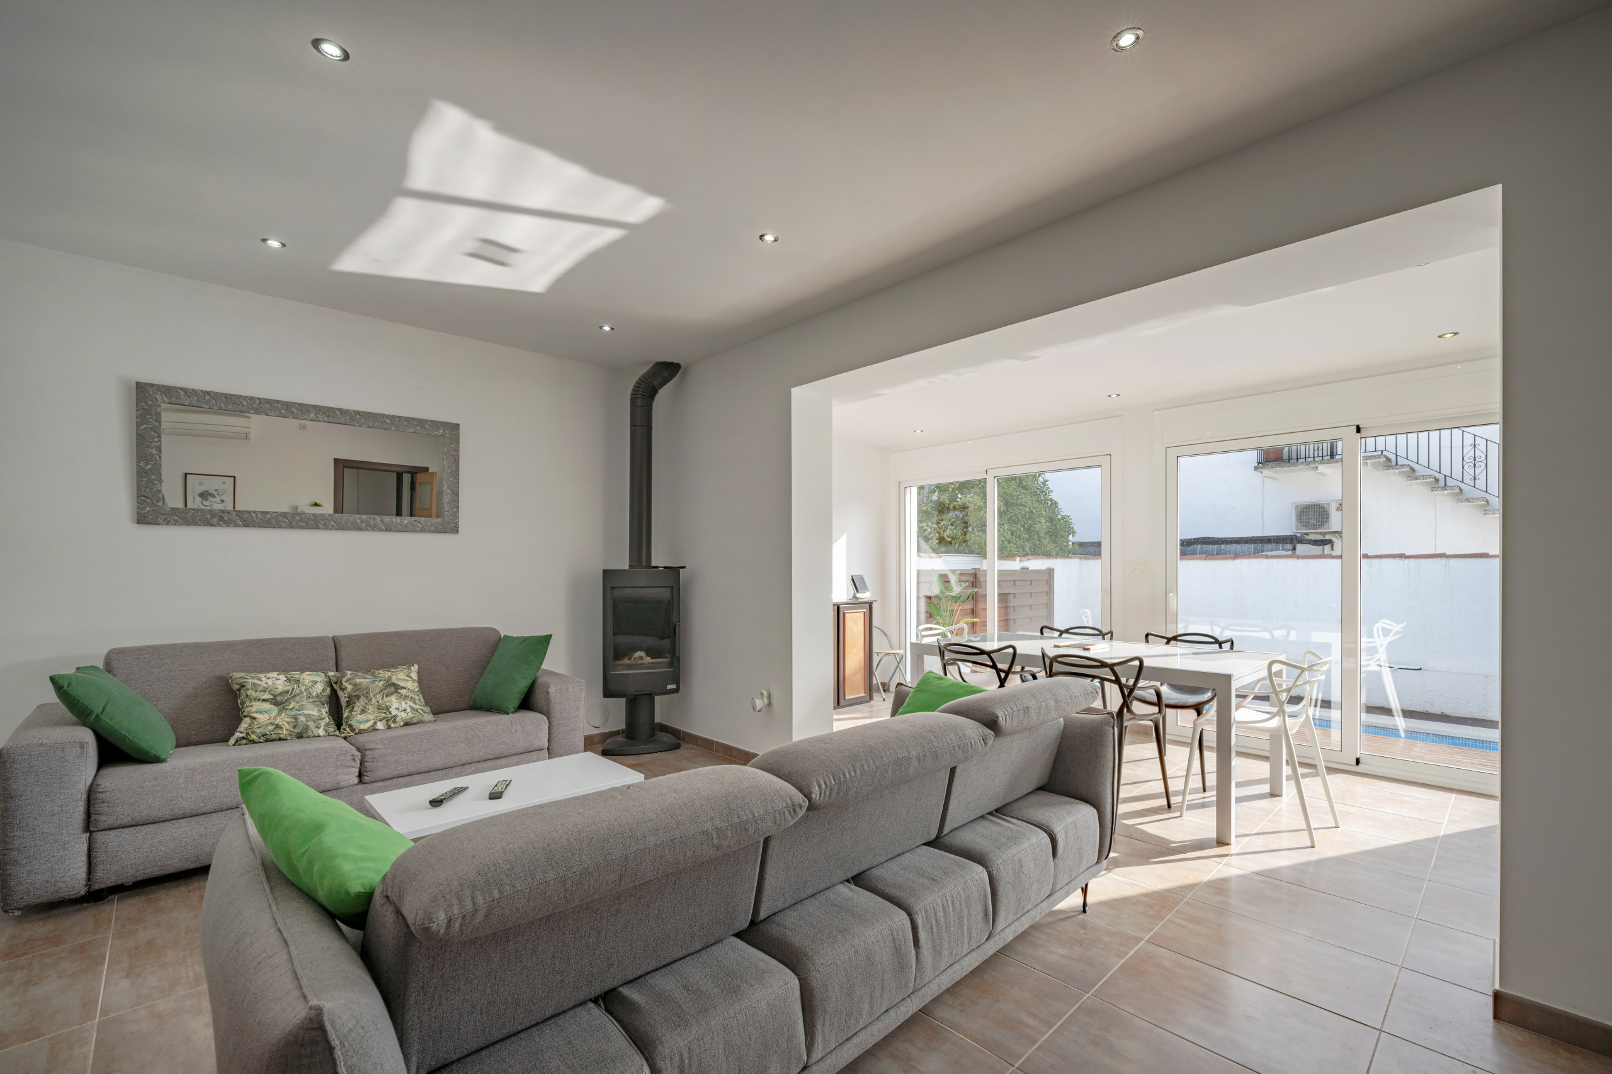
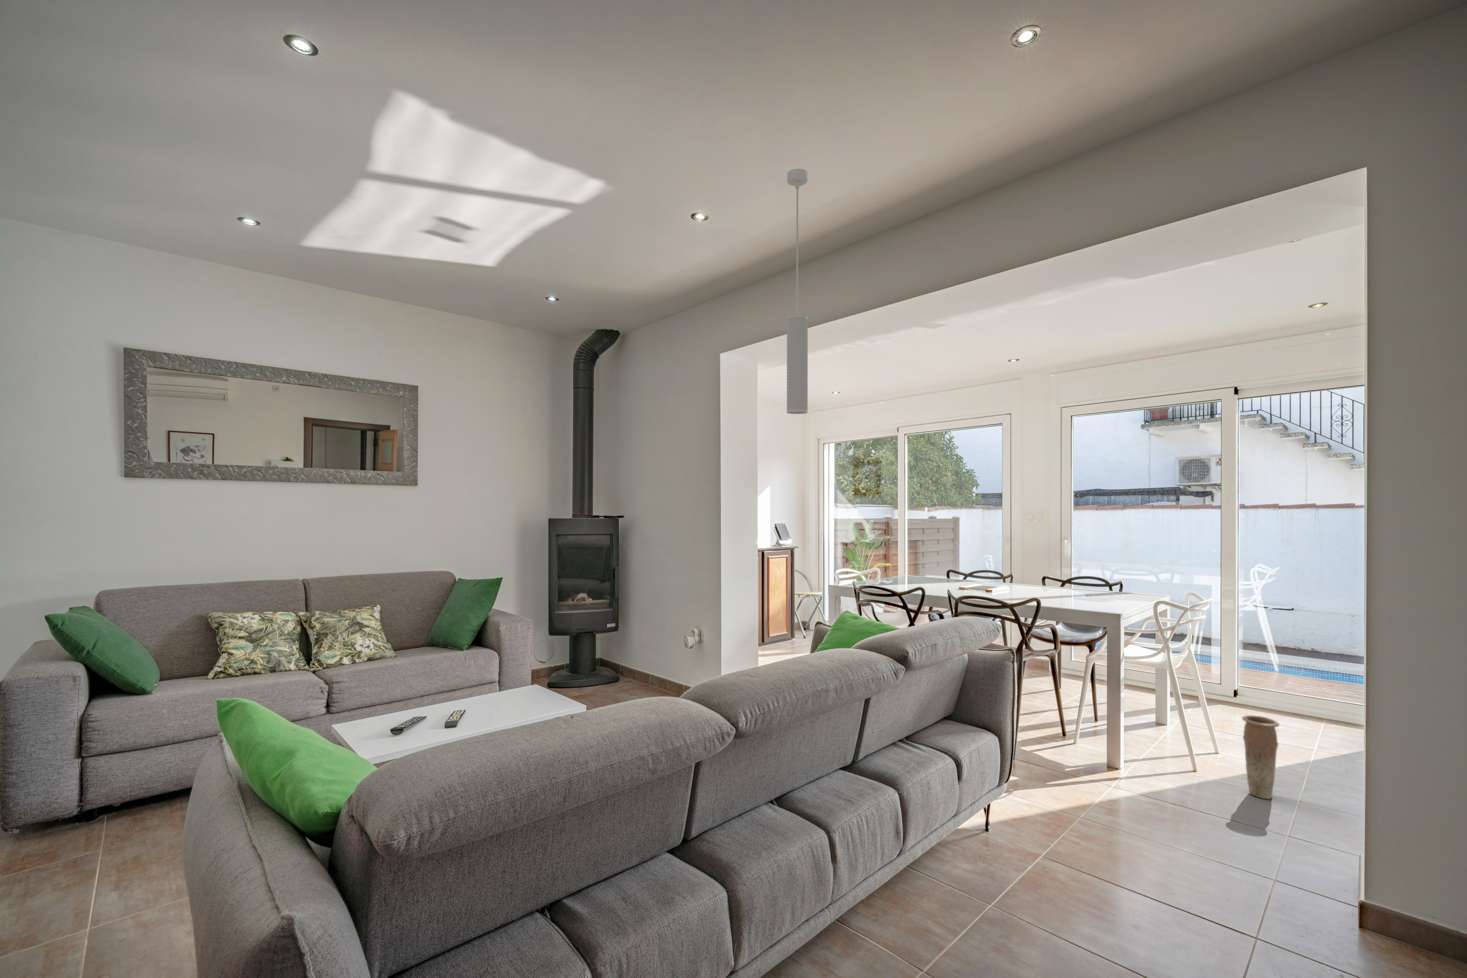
+ pendant light (797, 294)
+ vase (1260, 758)
